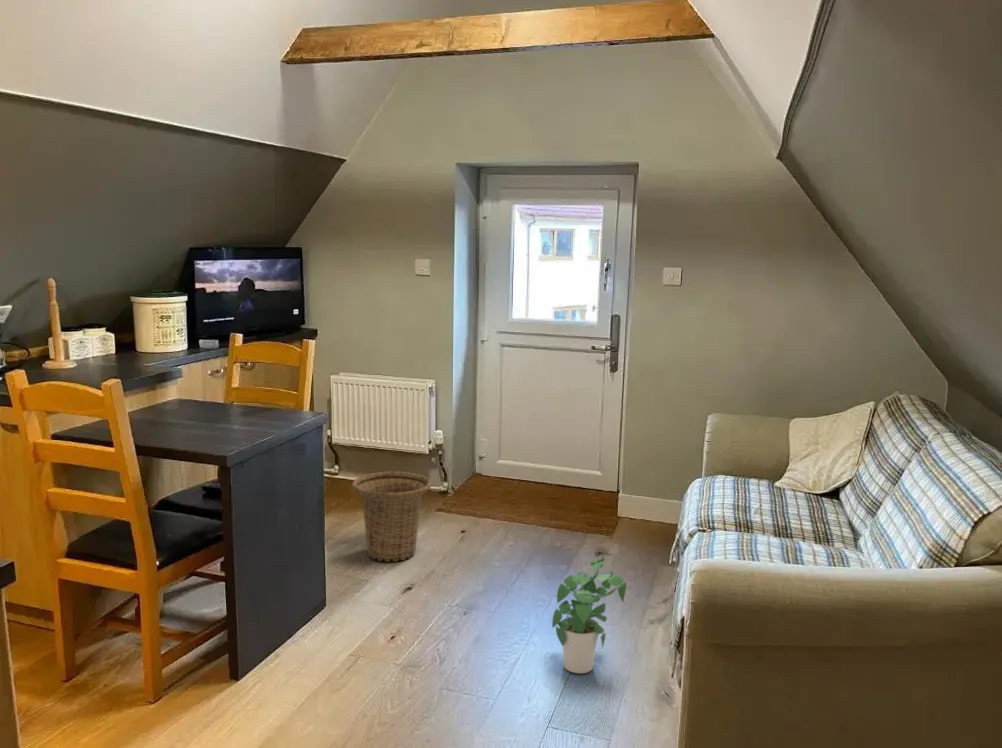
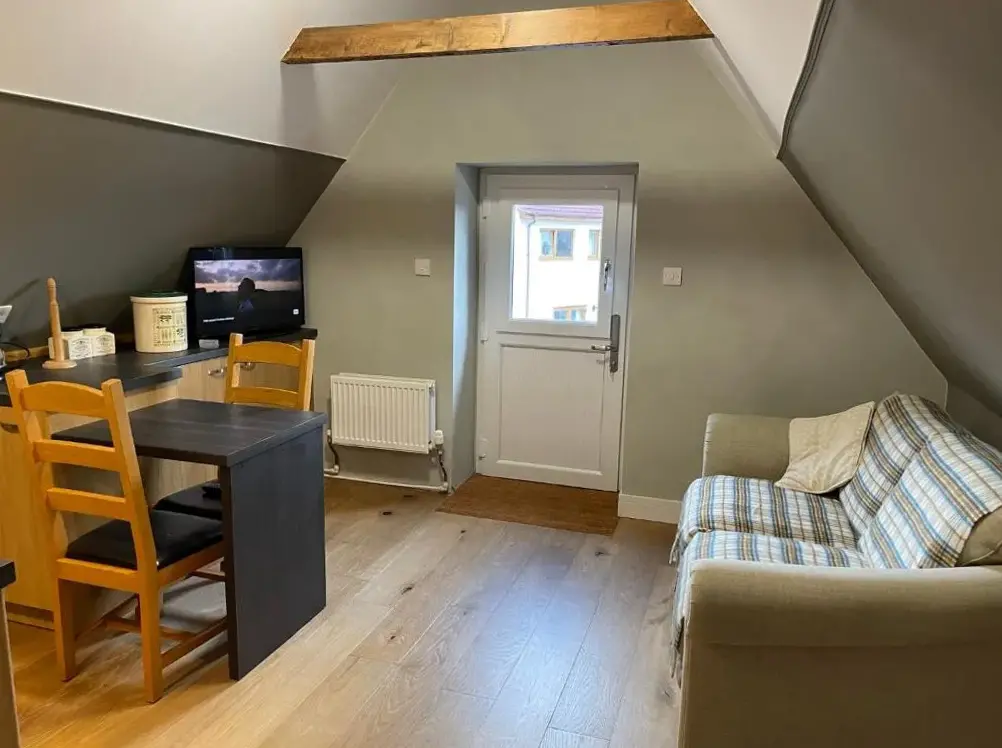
- potted plant (586, 615)
- basket (391, 517)
